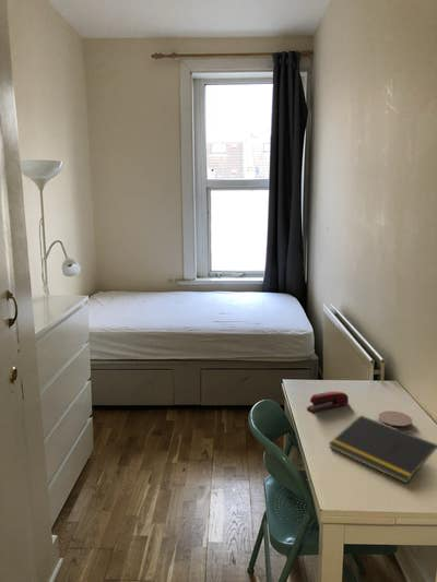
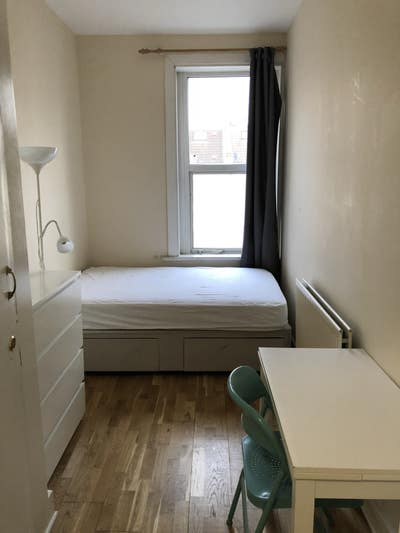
- notepad (381, 446)
- stapler (328, 399)
- coaster (394, 419)
